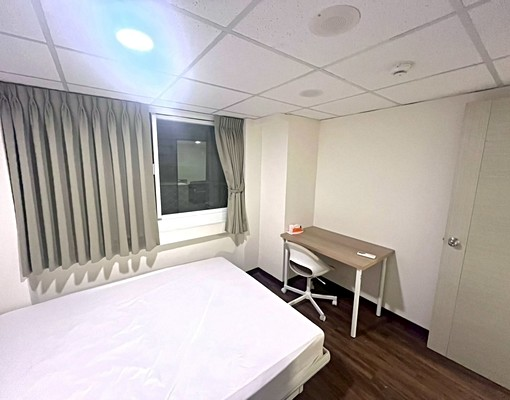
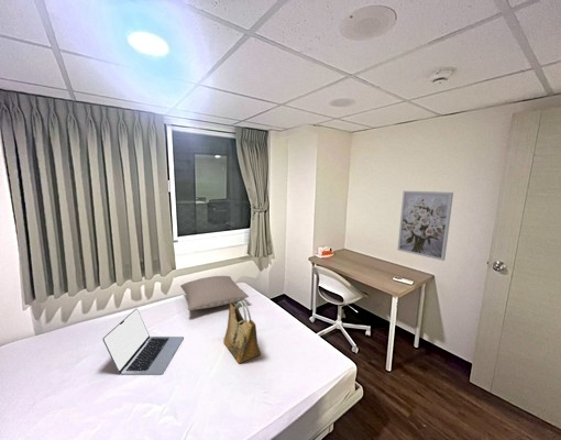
+ laptop (147, 338)
+ pillow (212, 290)
+ grocery bag (241, 324)
+ wall art (422, 223)
